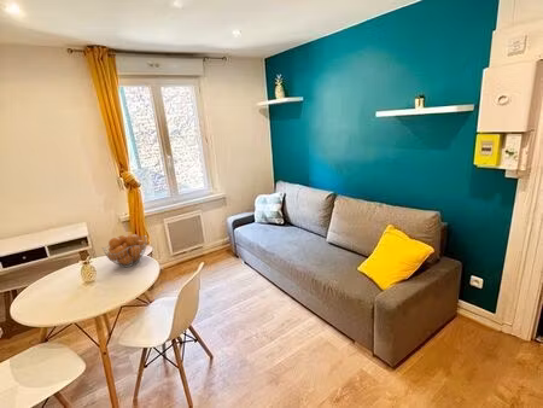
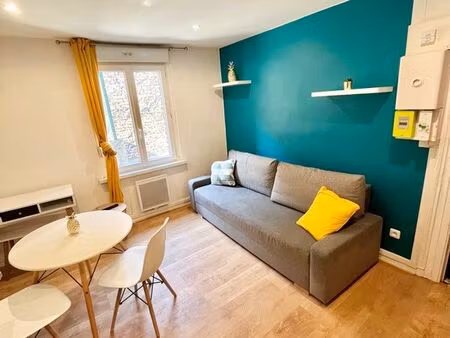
- fruit basket (125, 249)
